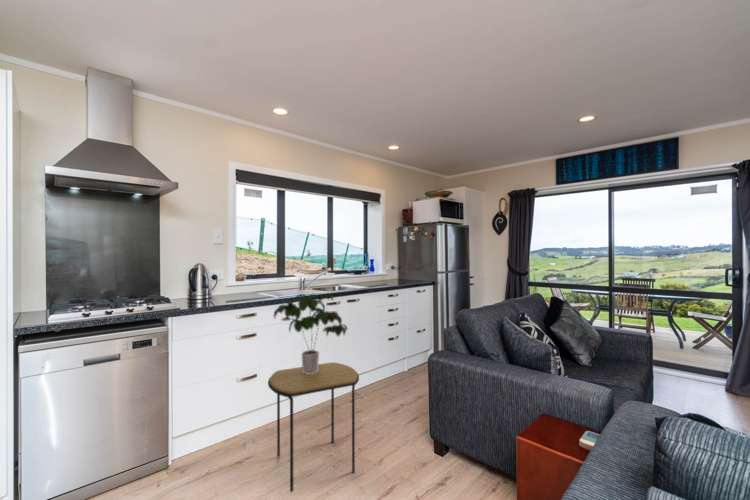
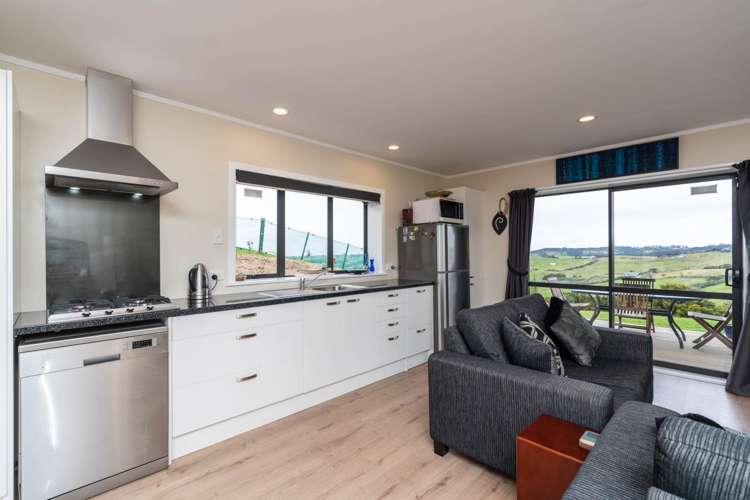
- side table (331, 419)
- potted plant (311, 332)
